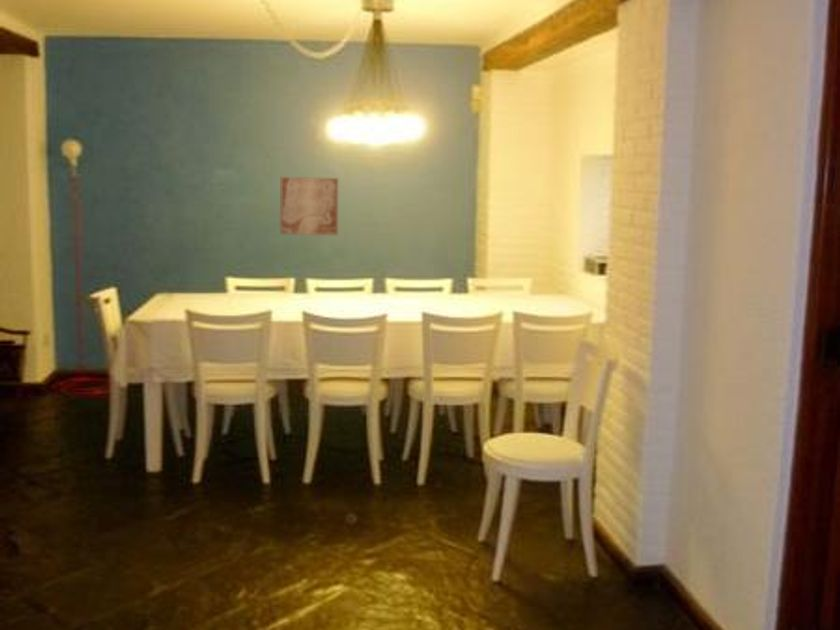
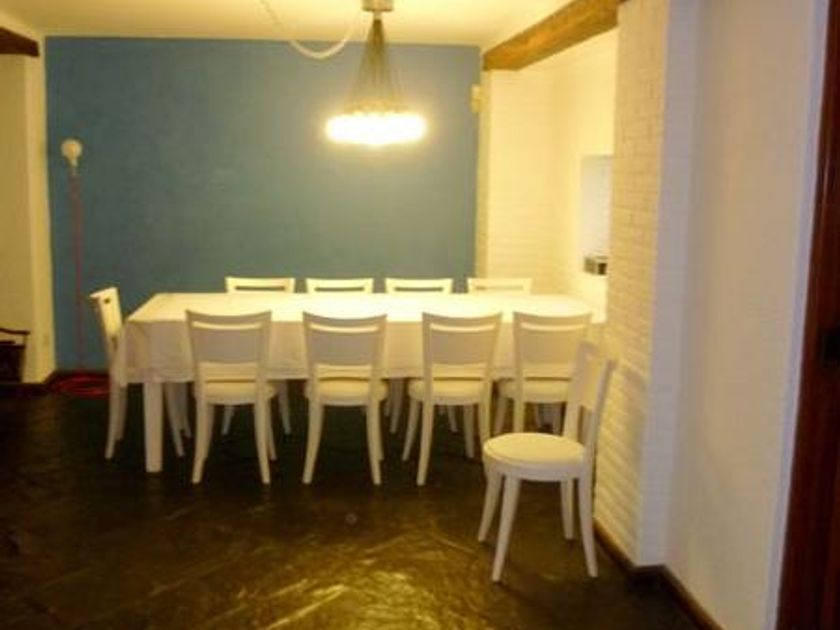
- wall art (309, 206)
